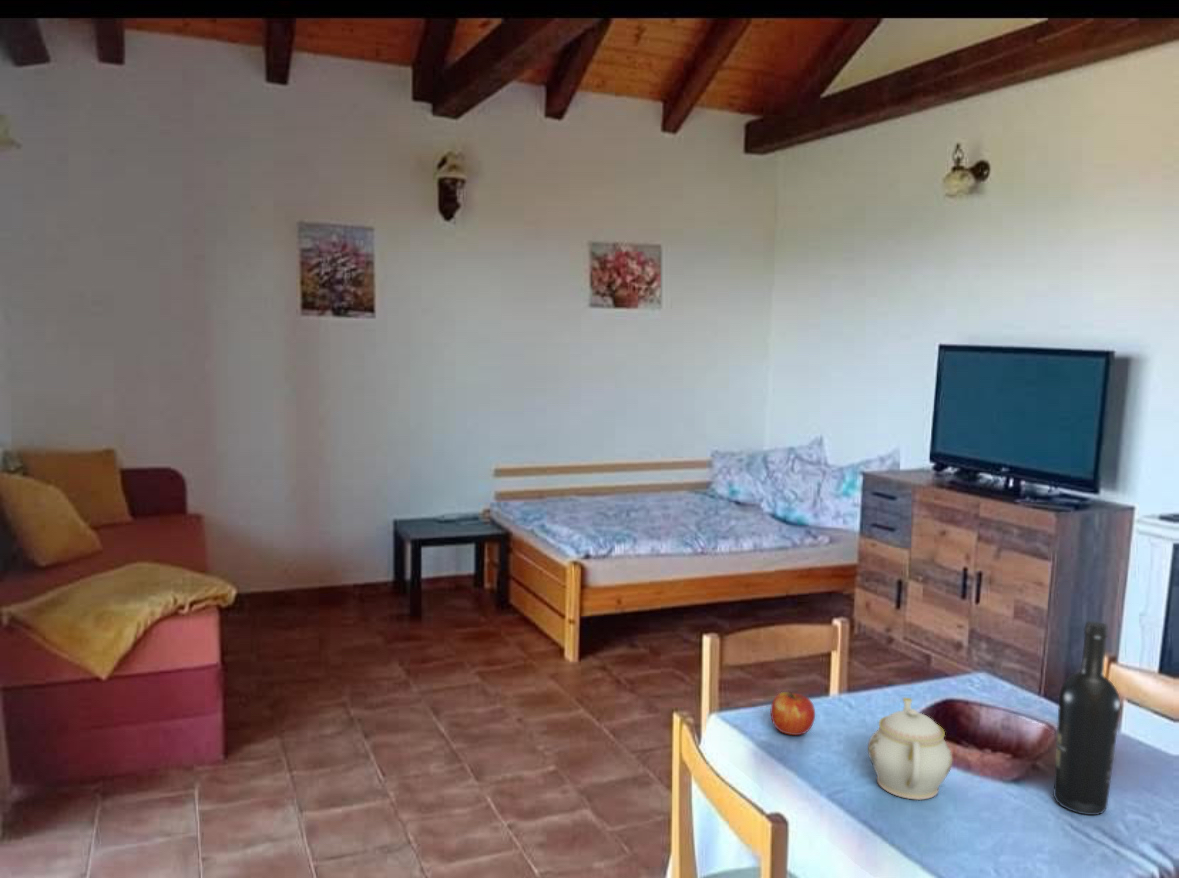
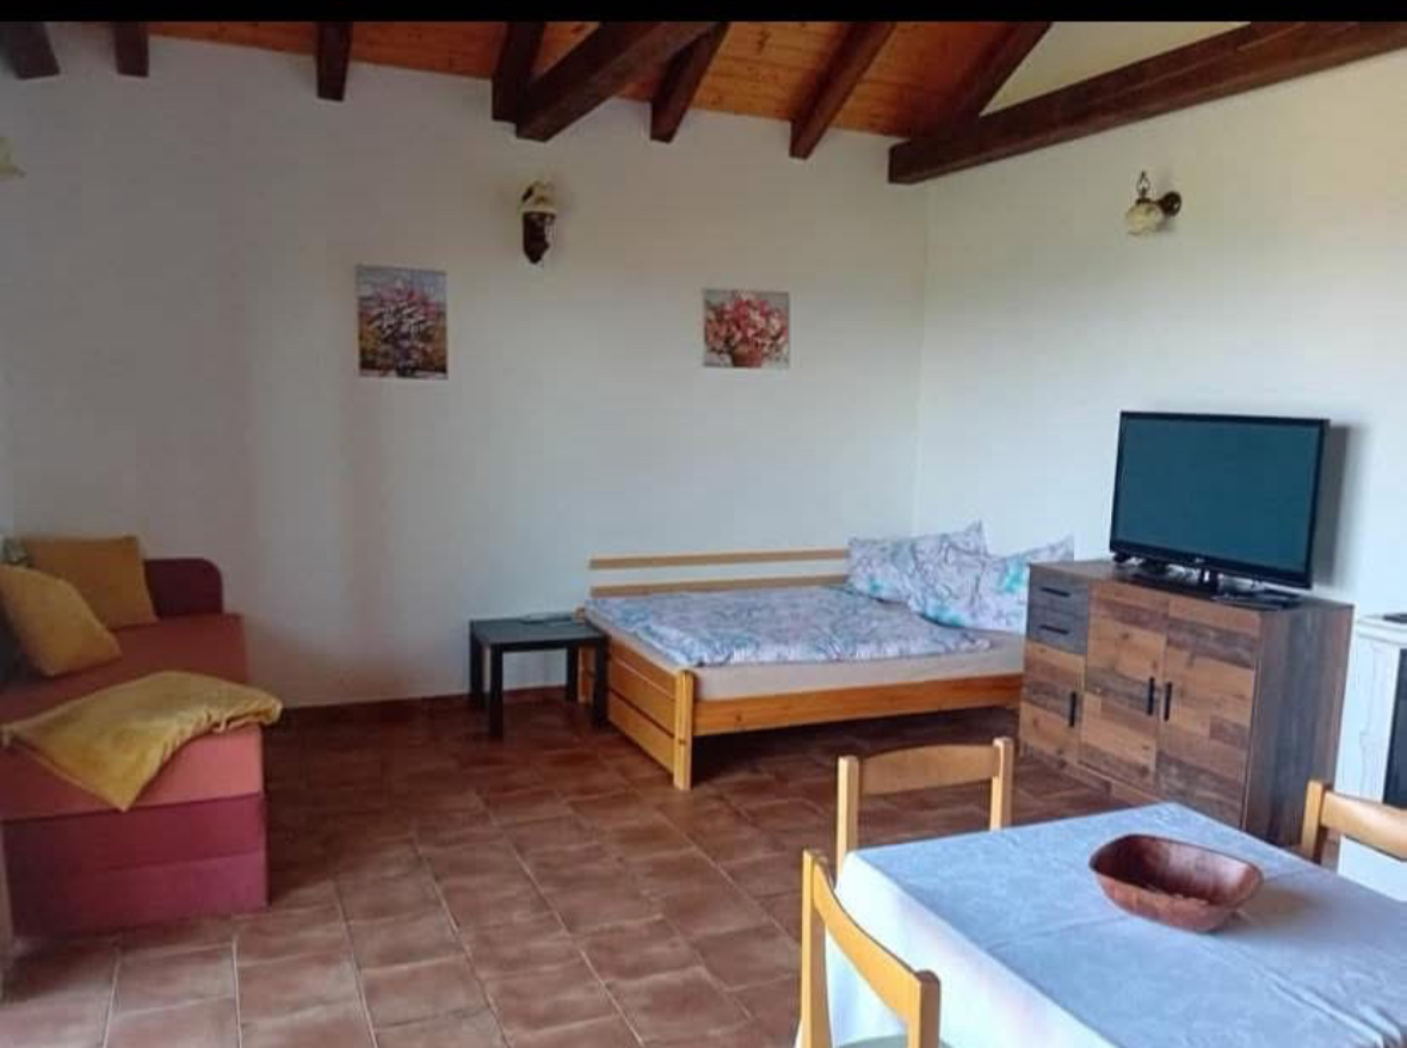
- apple (792, 711)
- wine bottle (1088, 714)
- teapot (910, 749)
